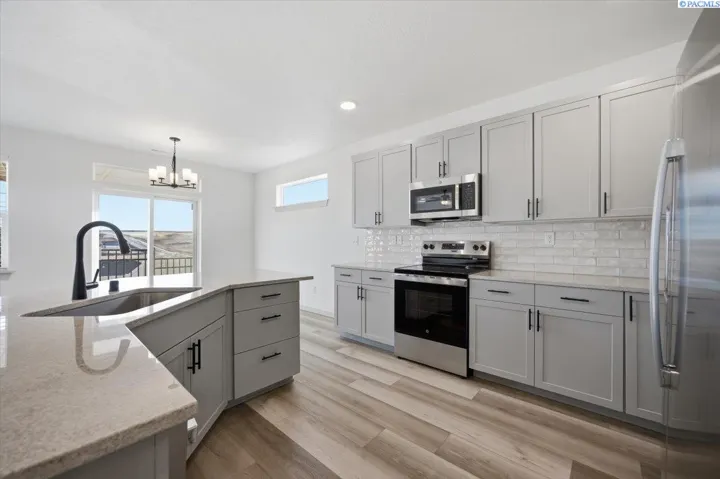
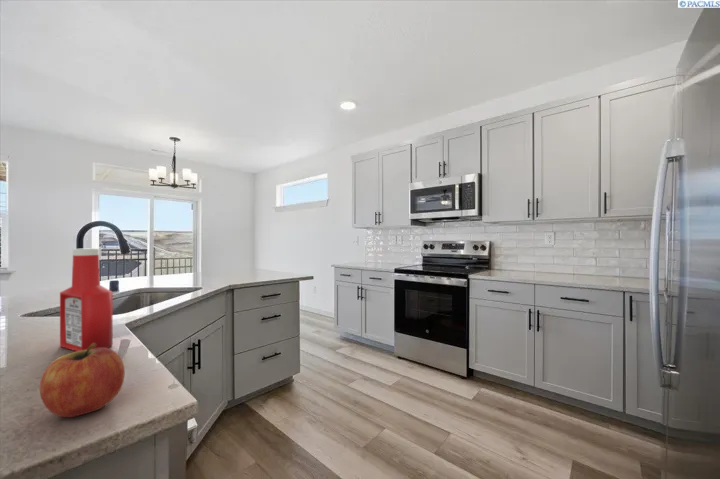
+ soap bottle (86, 297)
+ fruit (84, 377)
